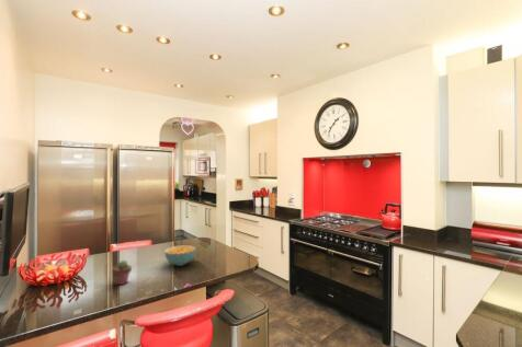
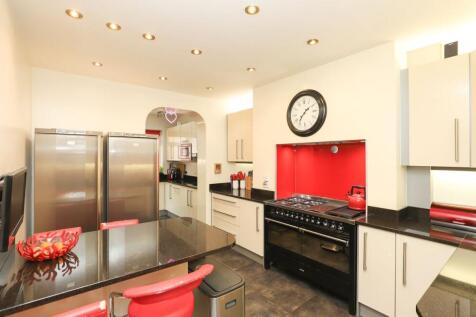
- cereal bowl (180, 256)
- potted succulent (122, 271)
